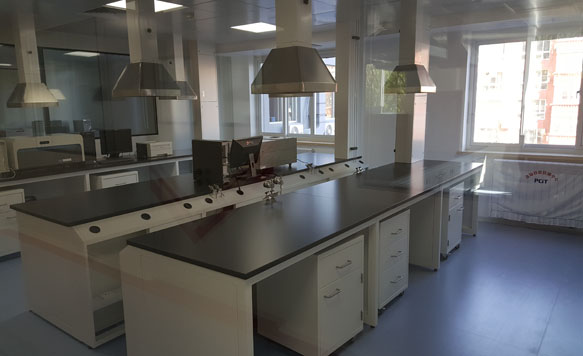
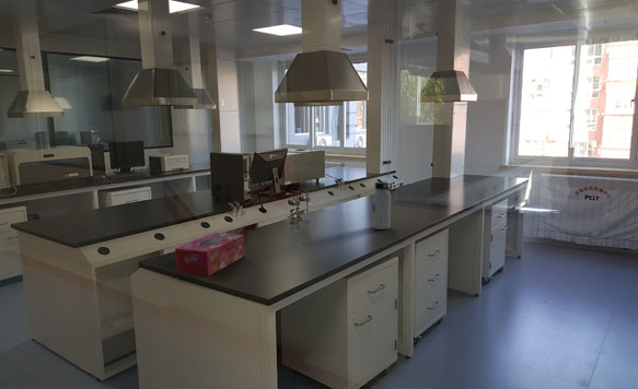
+ tissue box (211, 251)
+ water bottle (381, 204)
